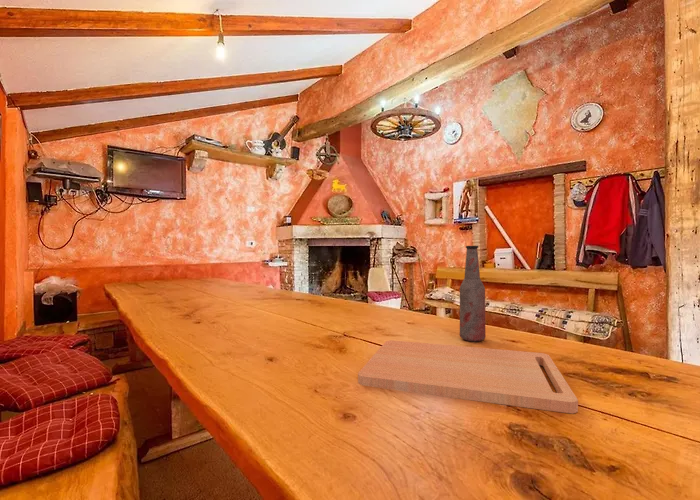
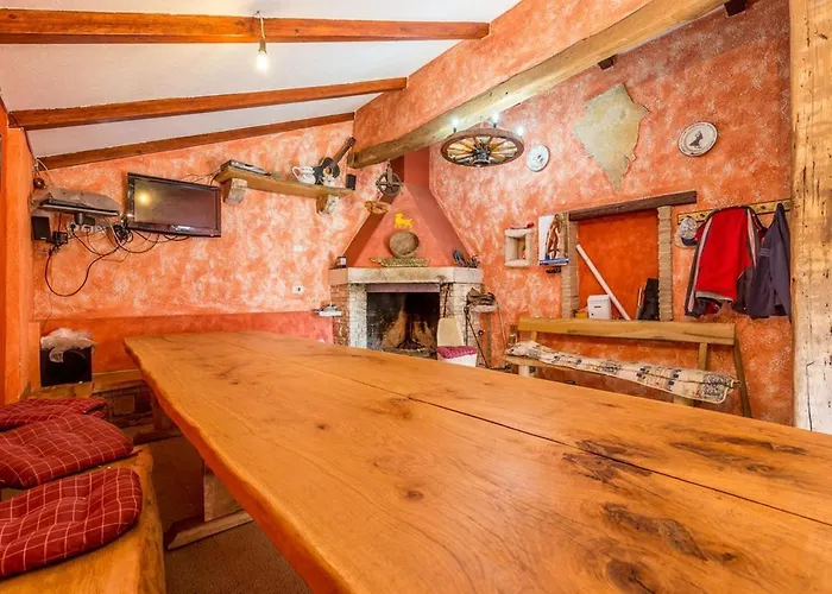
- cutting board (459, 367)
- bottle (472, 292)
